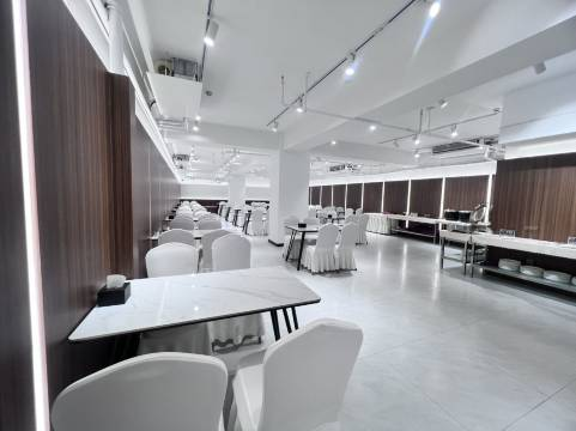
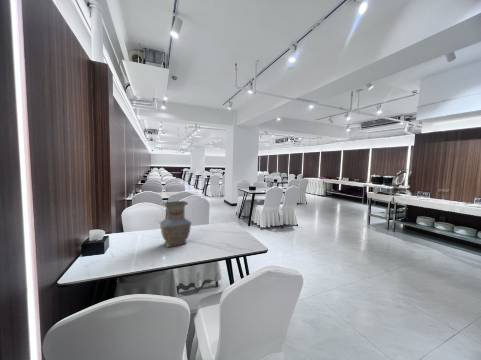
+ vase (175, 222)
